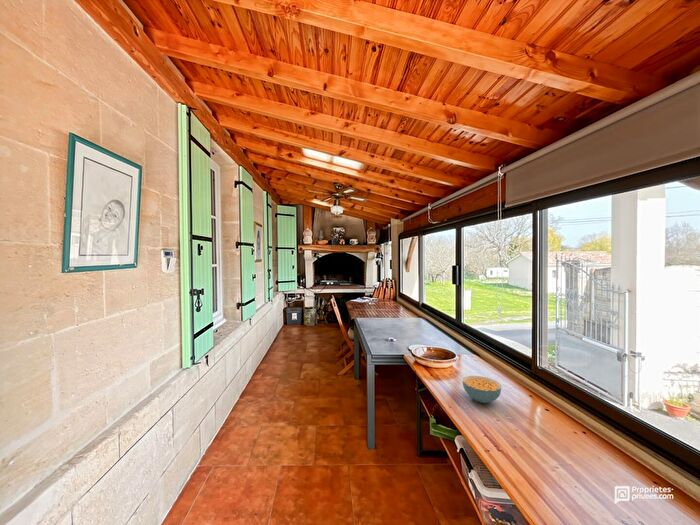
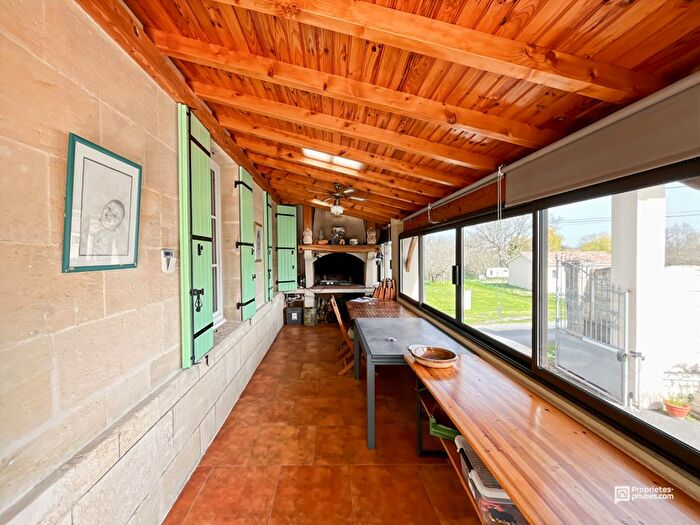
- cereal bowl (481, 391)
